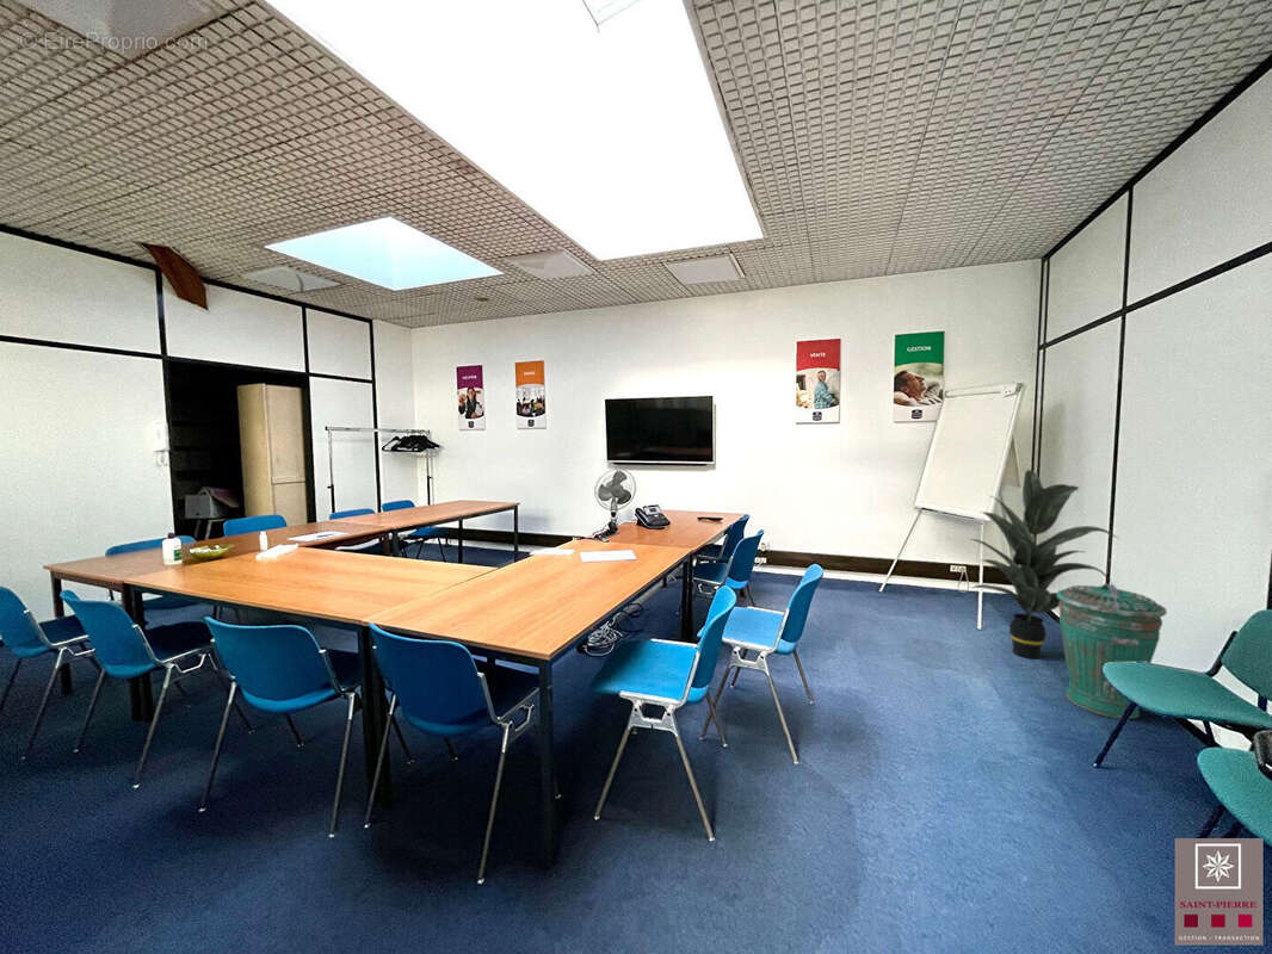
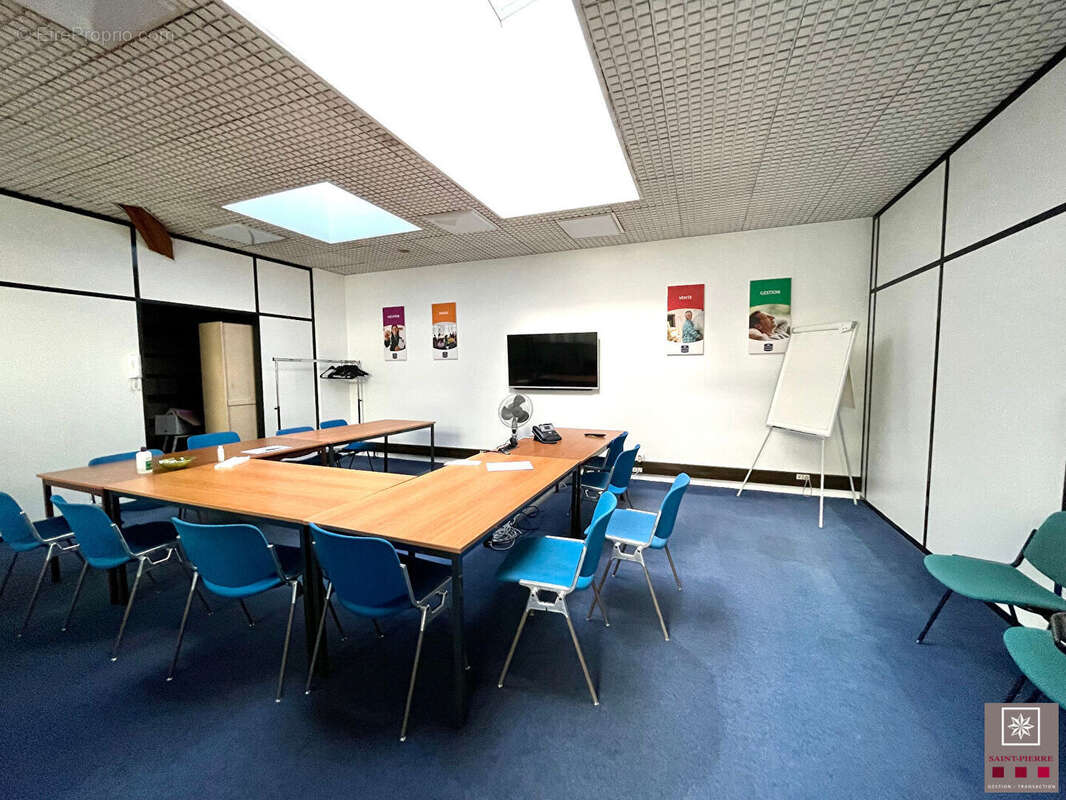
- indoor plant (1033, 562)
- trash can (1105, 645)
